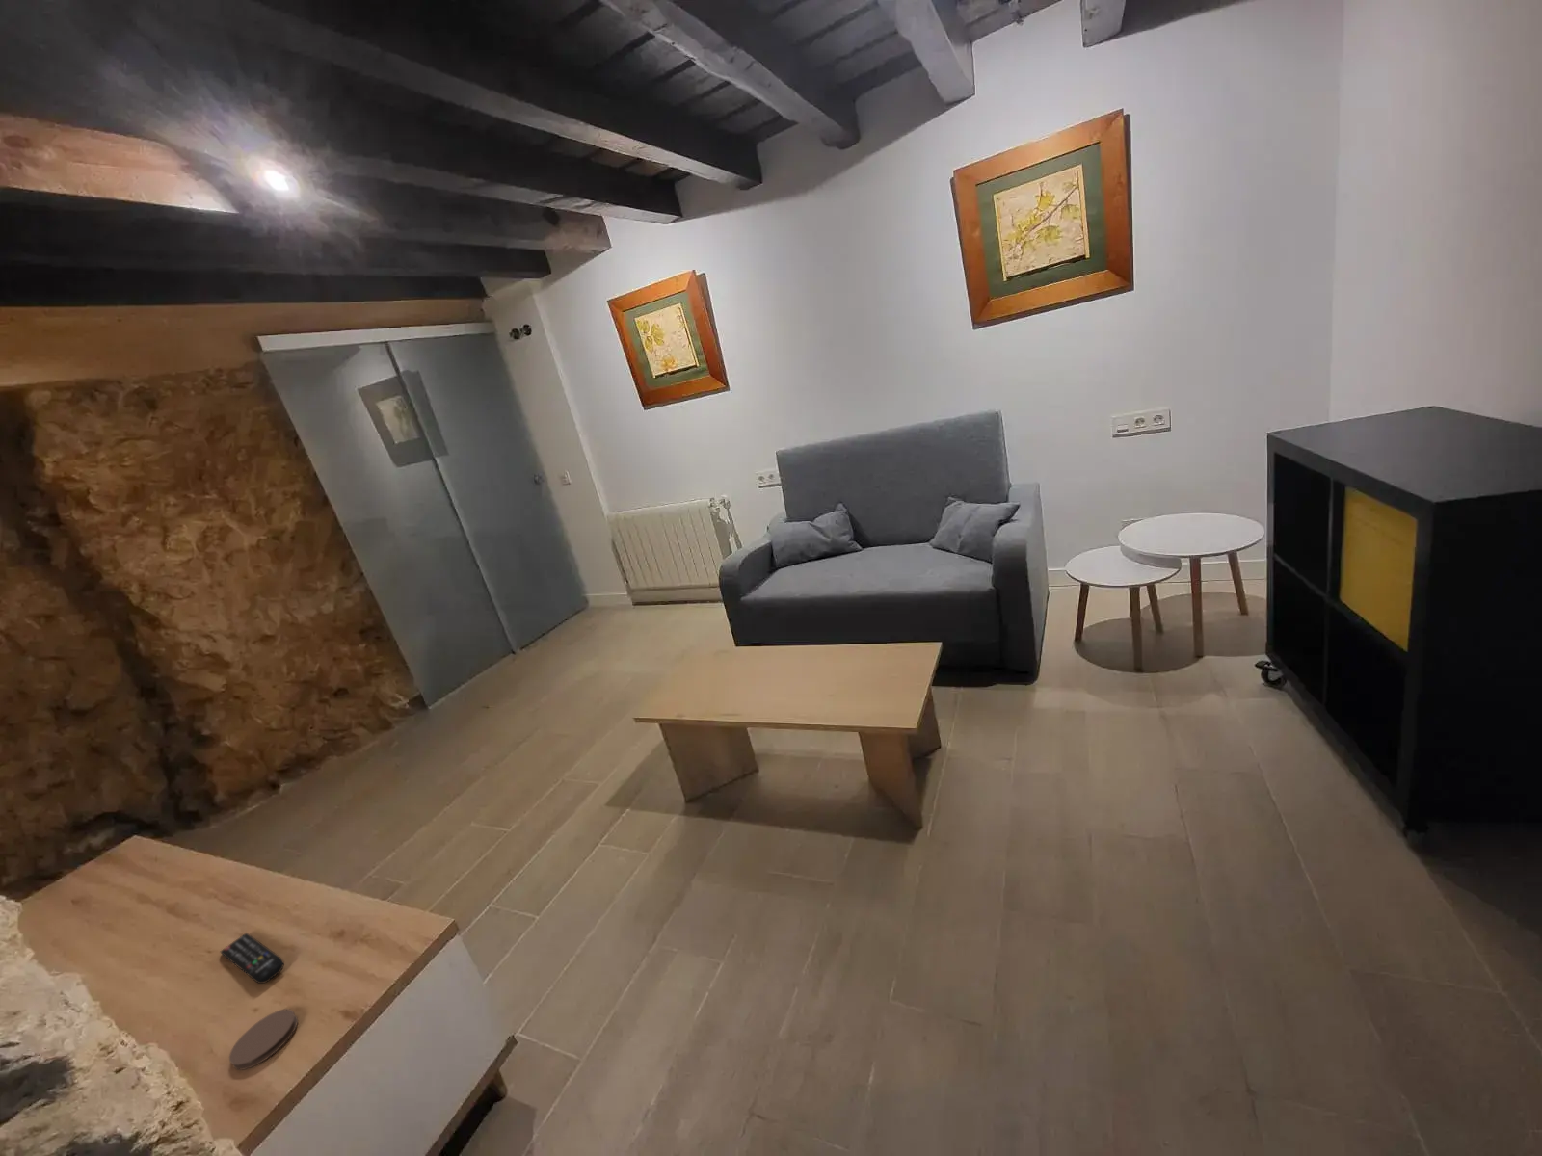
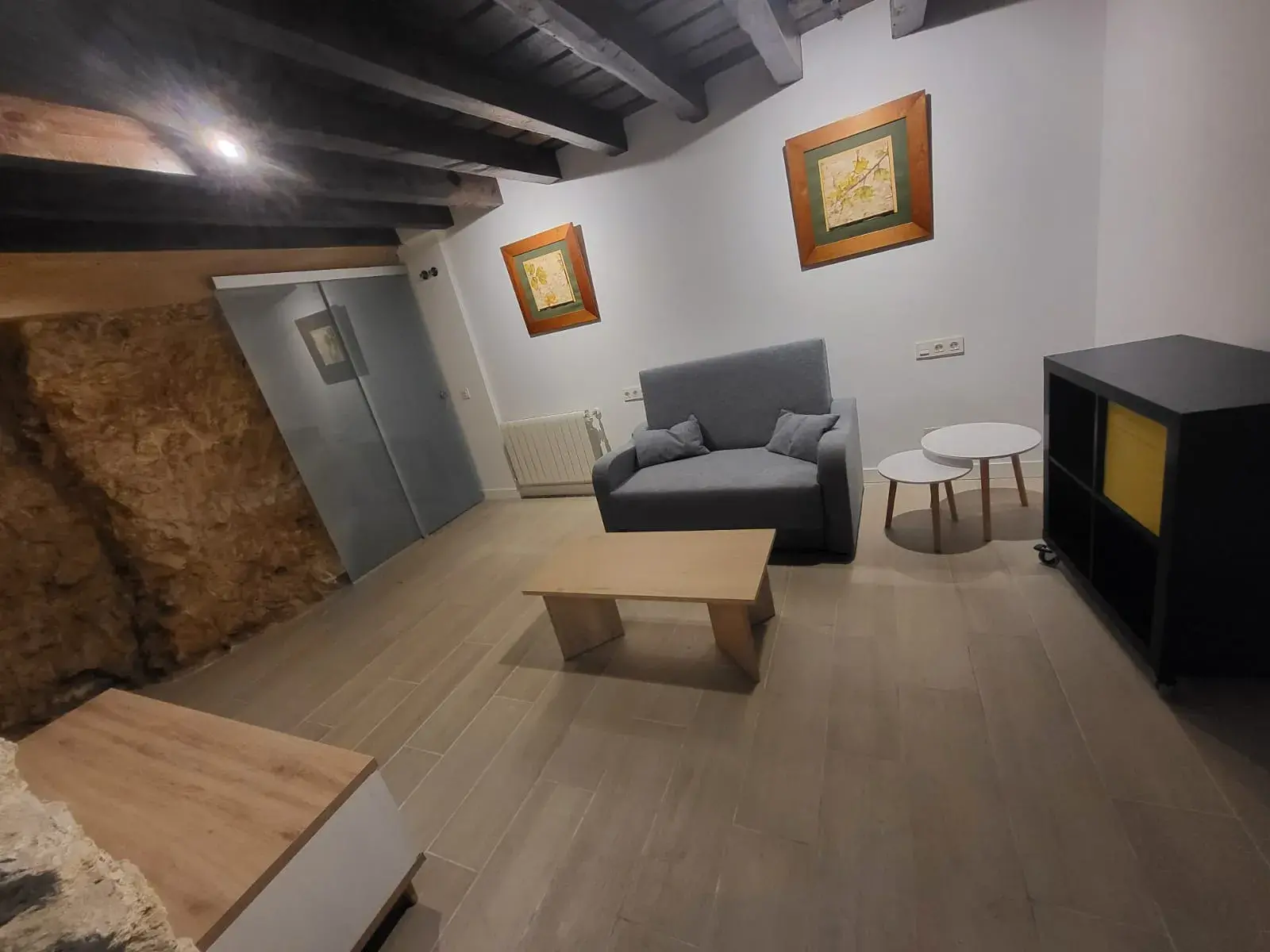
- remote control (250, 957)
- coaster (263, 1037)
